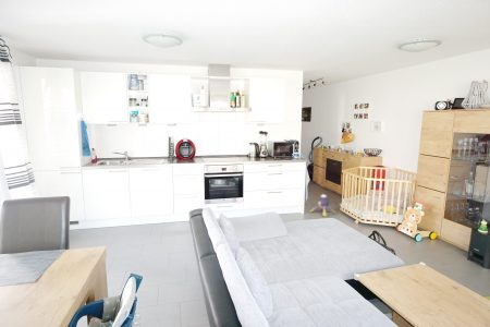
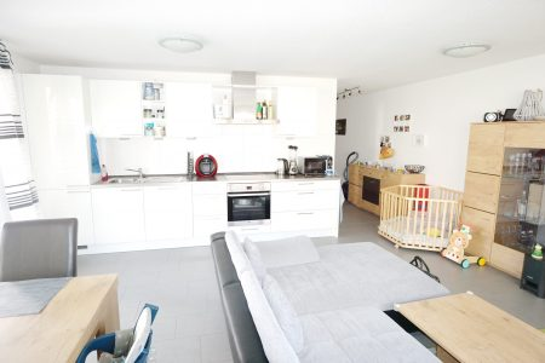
- plush toy (322, 203)
